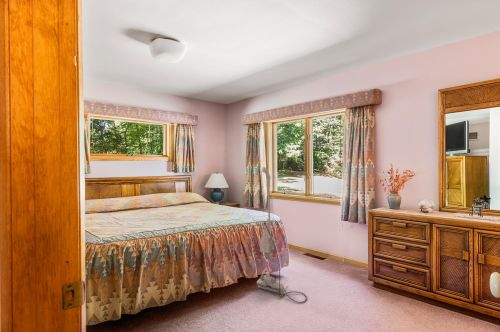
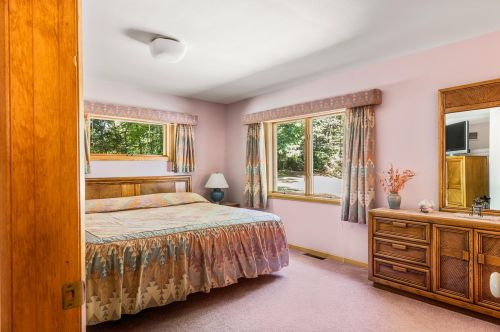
- vacuum cleaner (270, 230)
